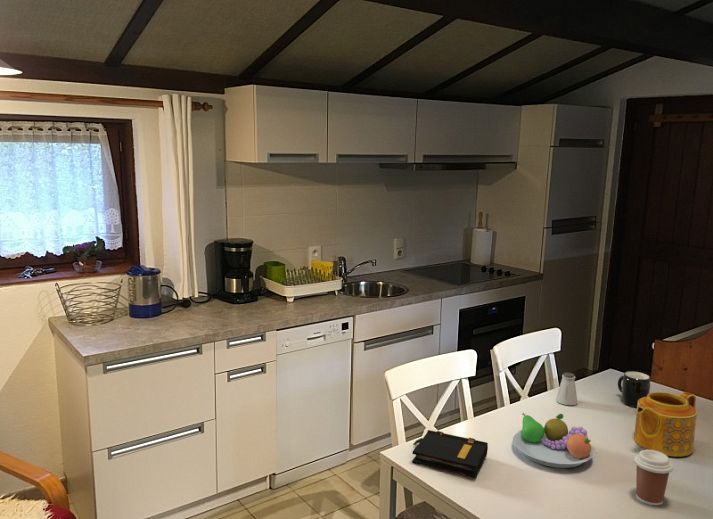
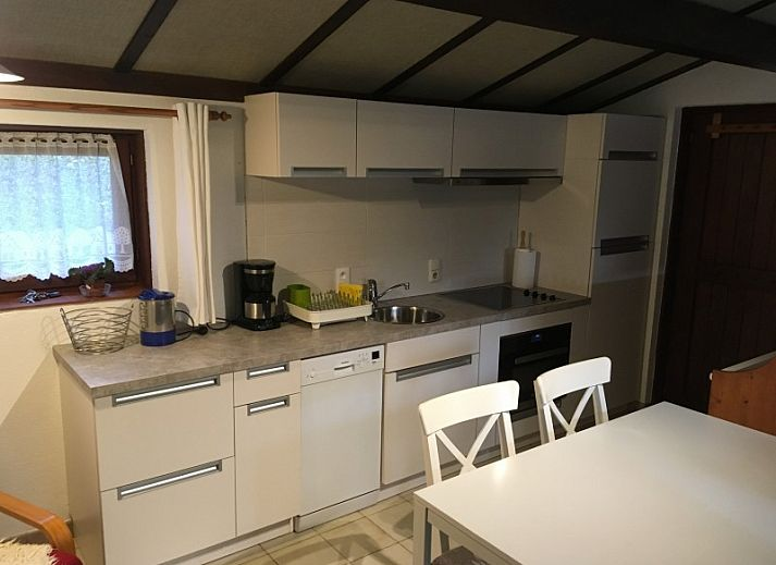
- saltshaker (567, 387)
- coffee cup (651, 477)
- book (445, 449)
- teapot (664, 421)
- fruit bowl (551, 436)
- mug (632, 388)
